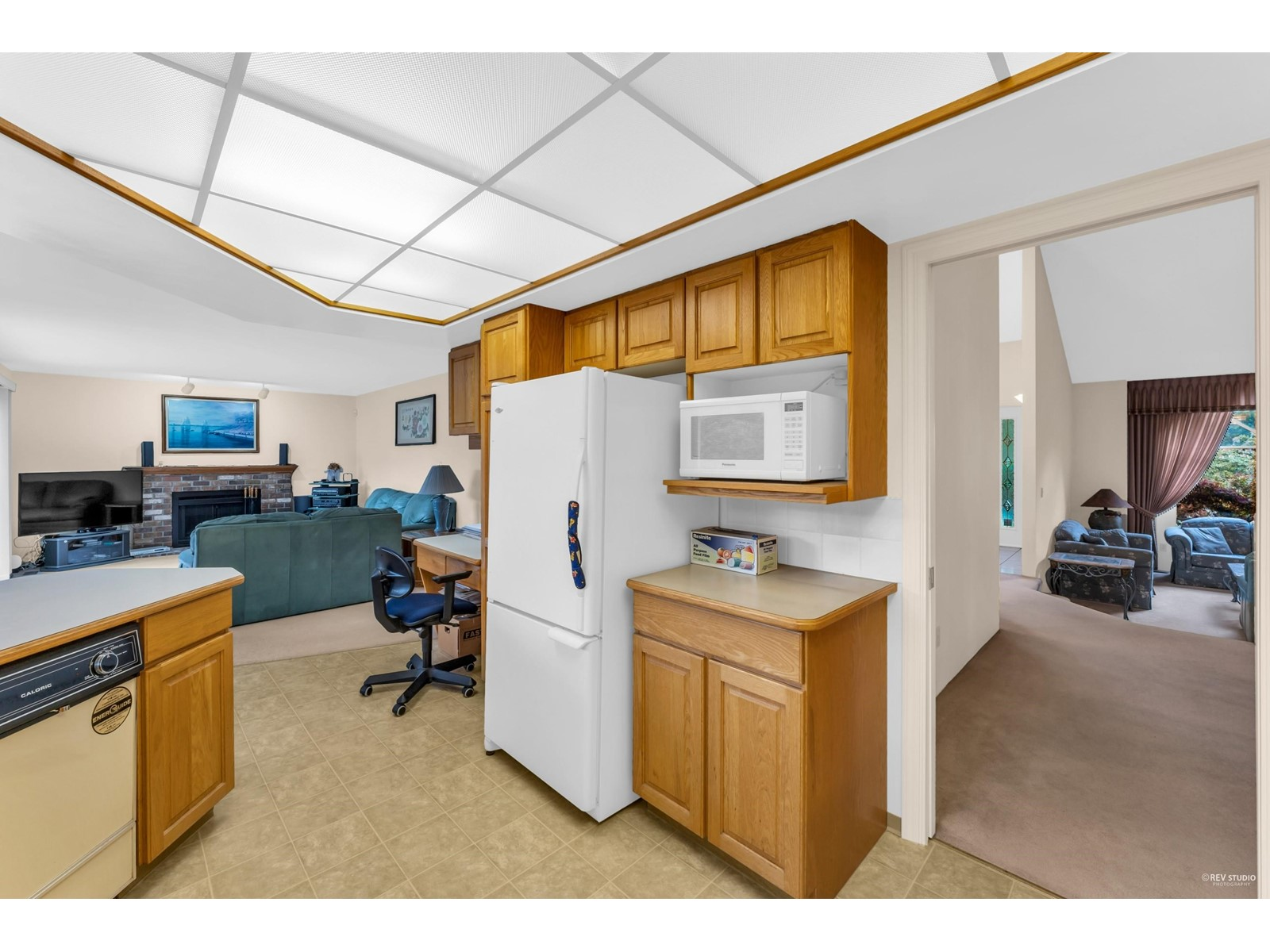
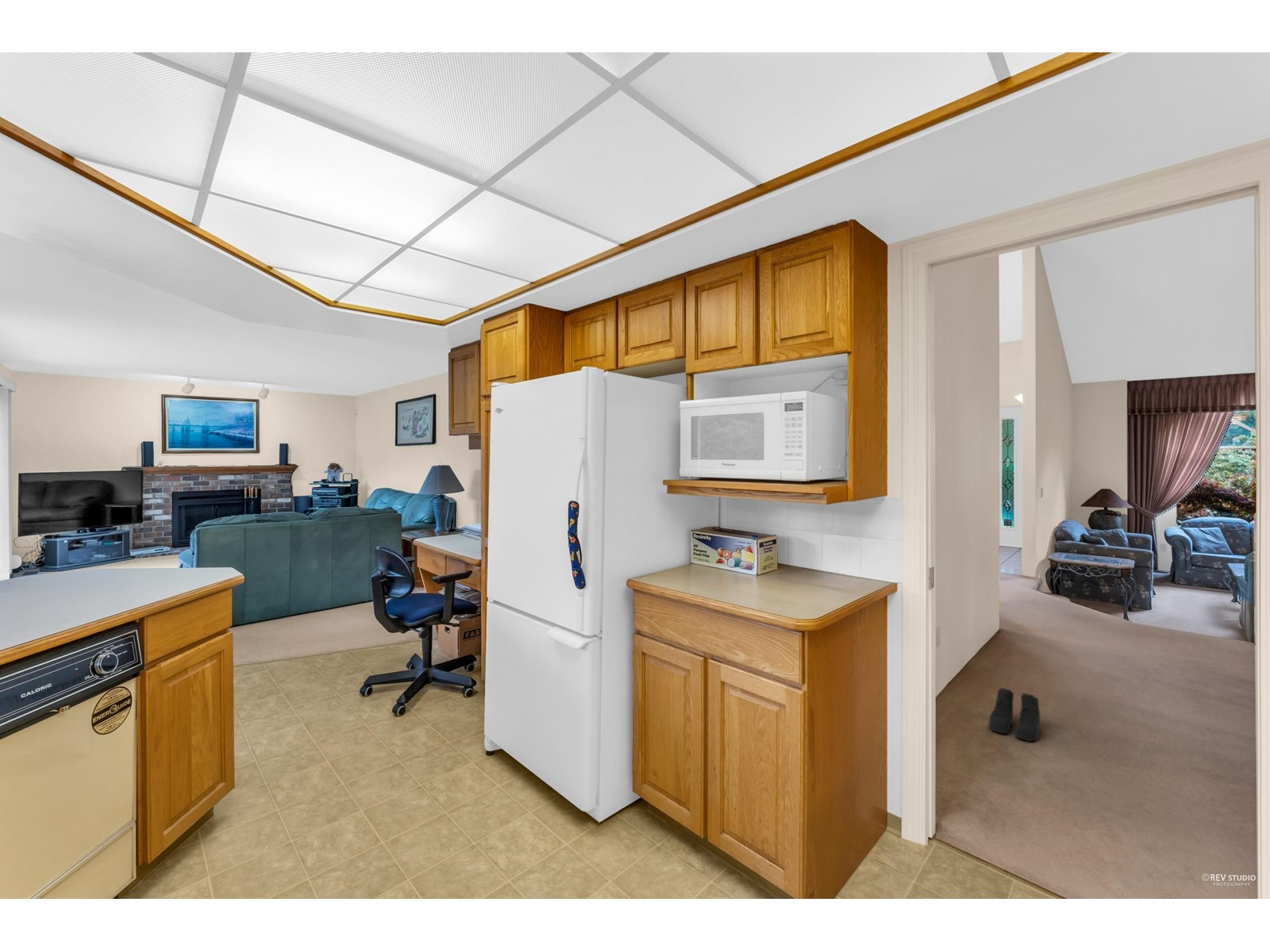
+ boots (1012, 711)
